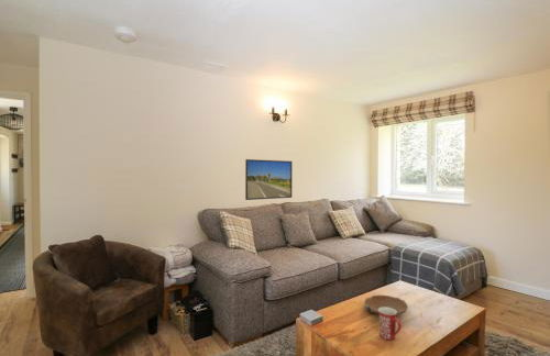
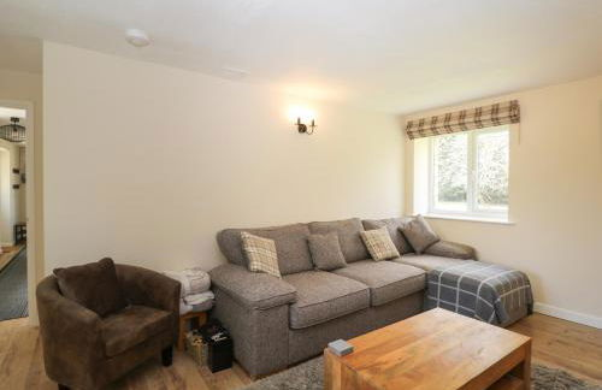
- bowl (385, 305)
- mug (389, 324)
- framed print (270, 179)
